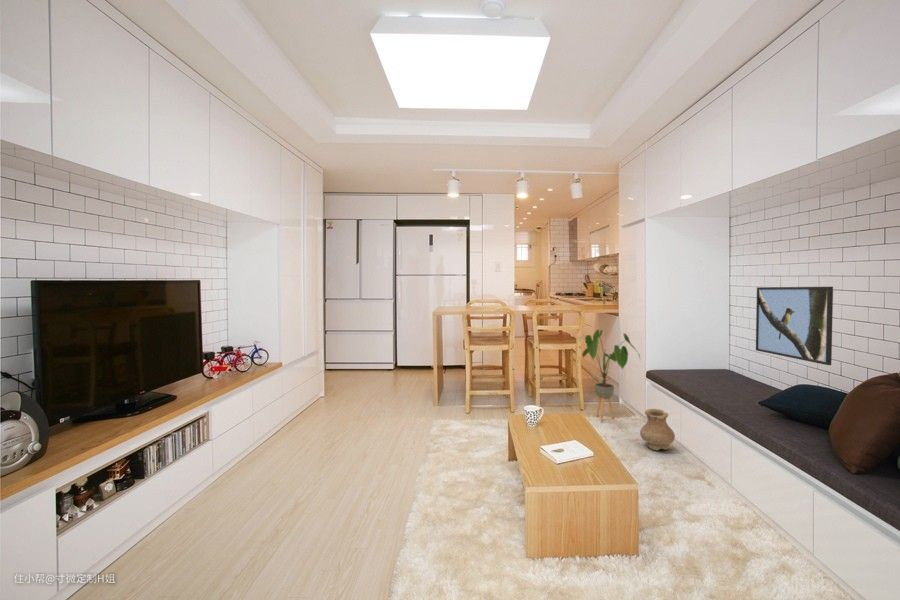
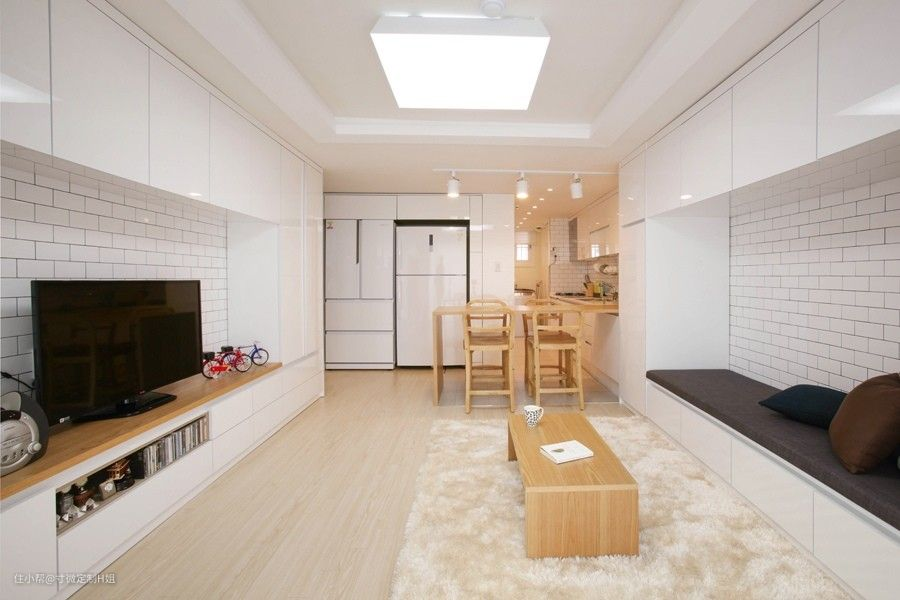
- vase (657, 429)
- house plant (606, 375)
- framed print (790, 322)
